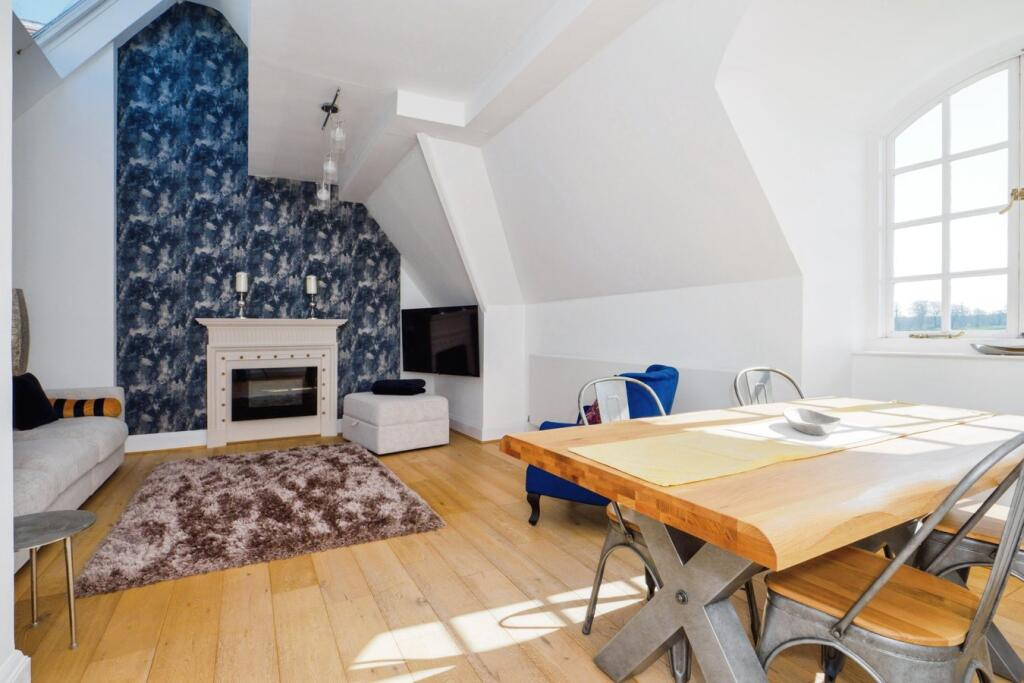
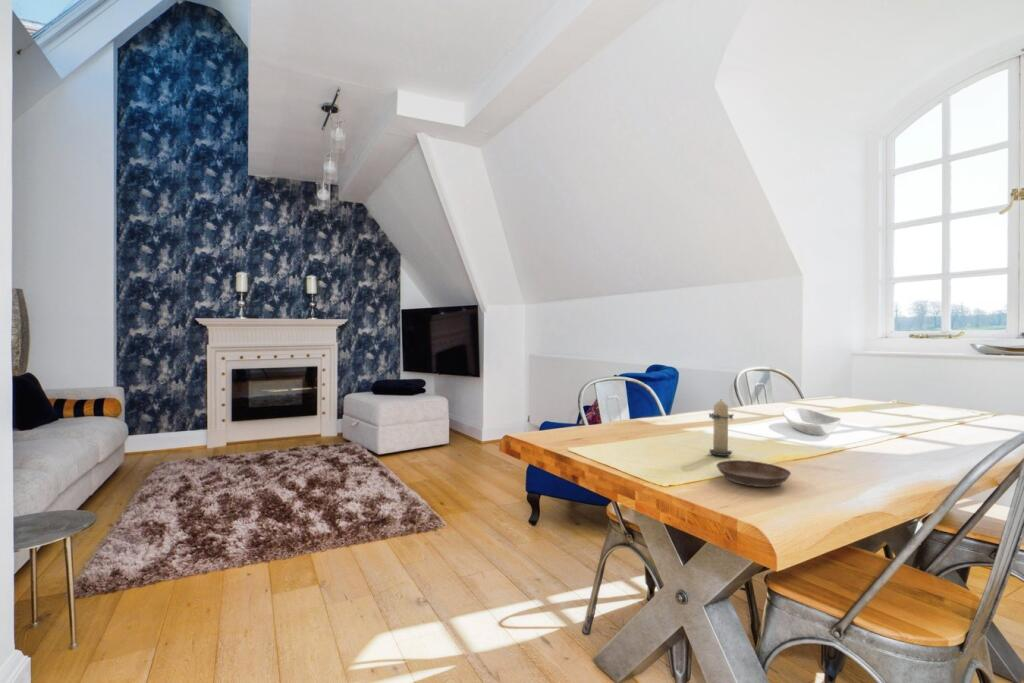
+ saucer (752, 474)
+ candle (720, 425)
